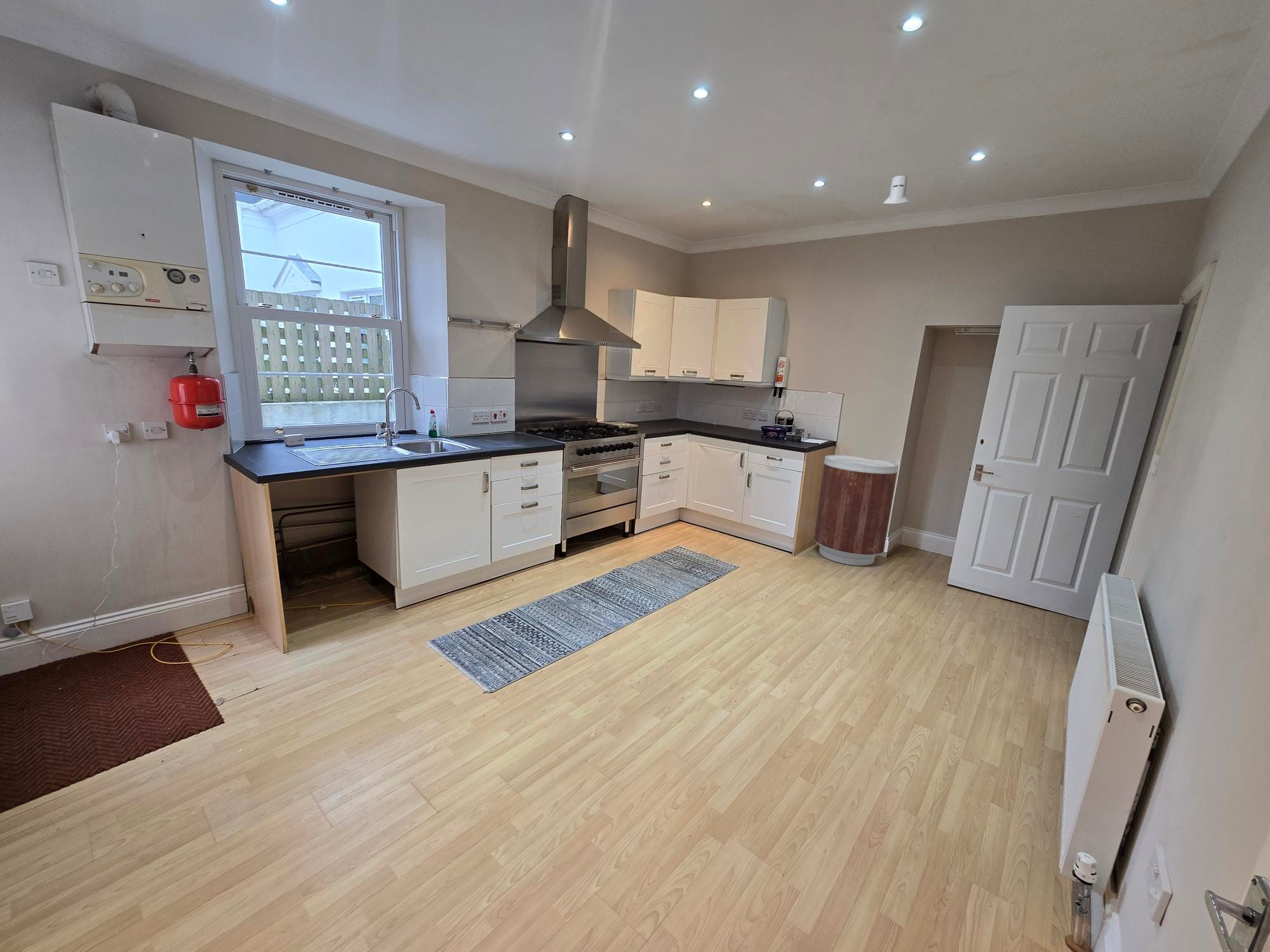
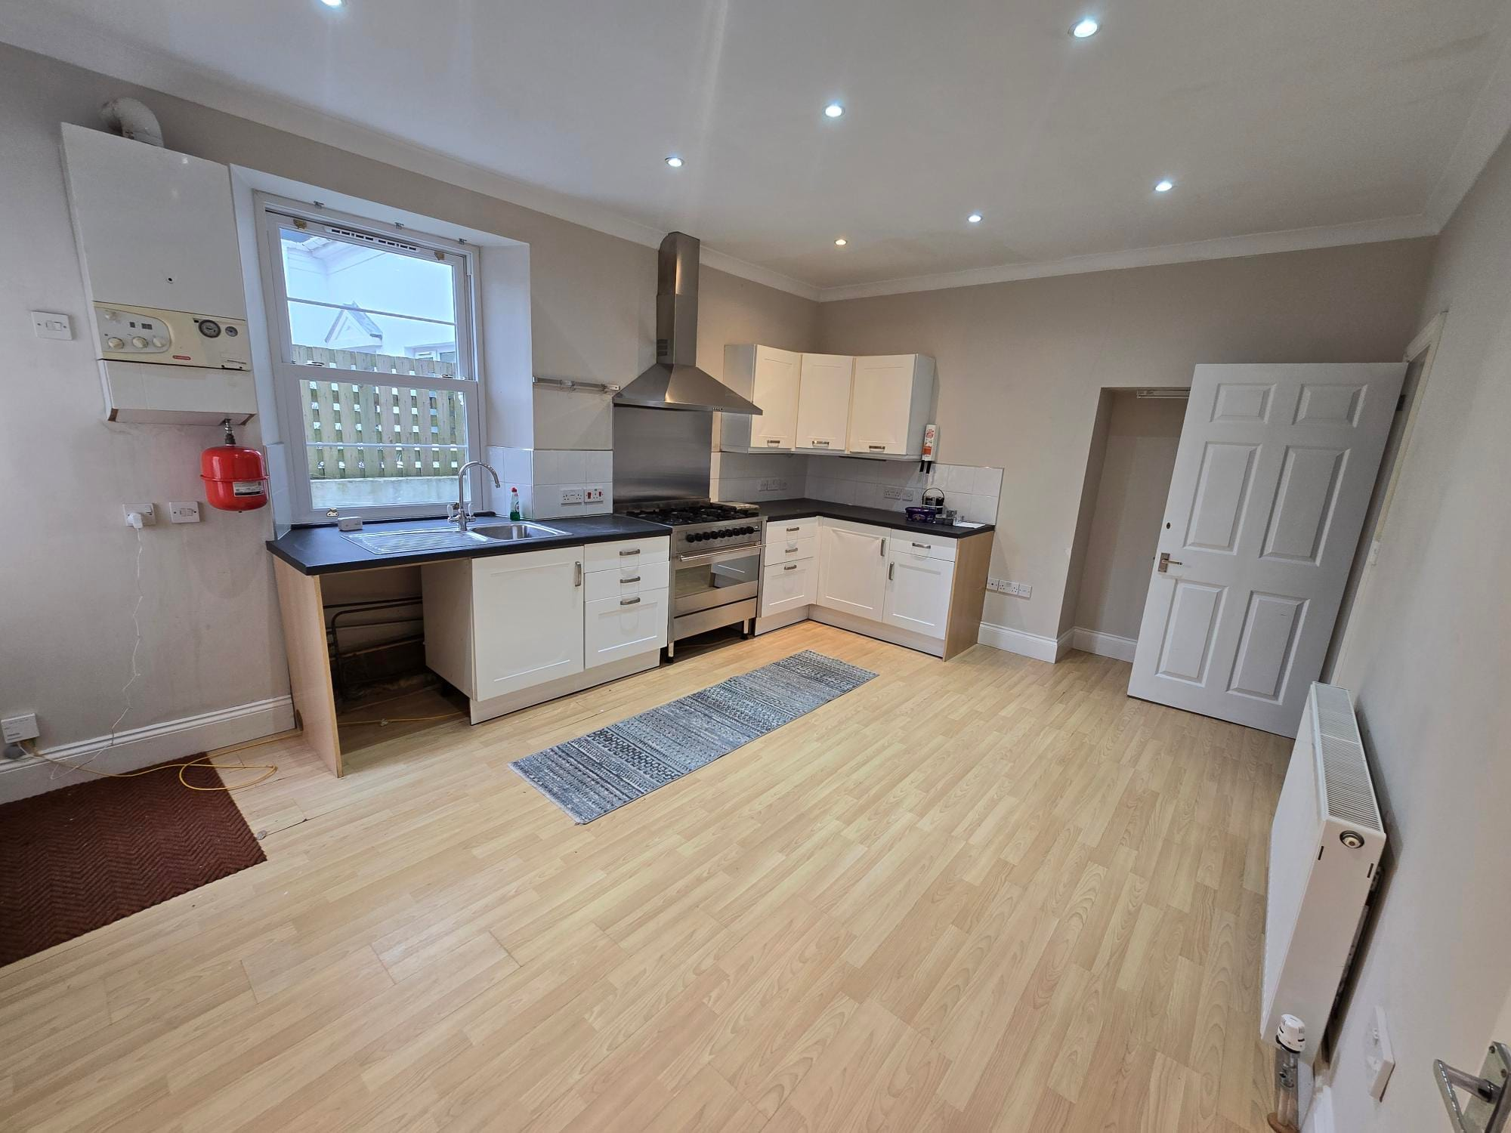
- knight helmet (897, 192)
- trash can (853, 509)
